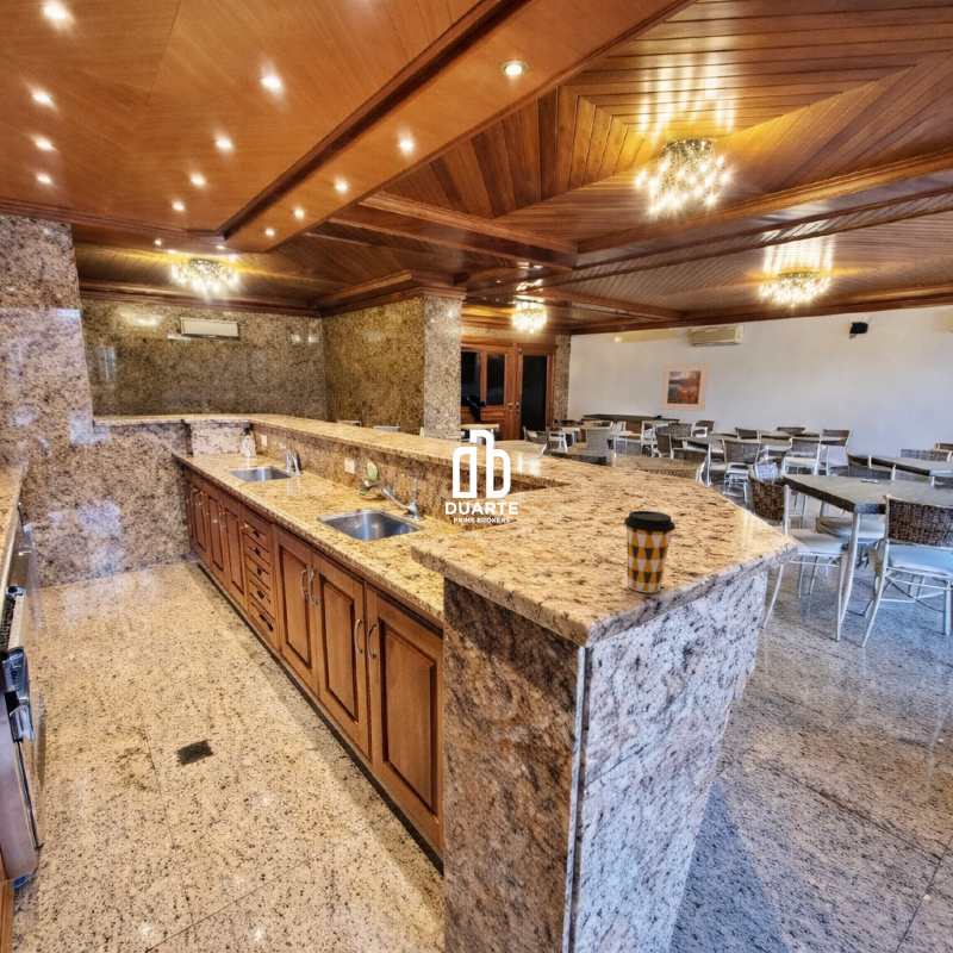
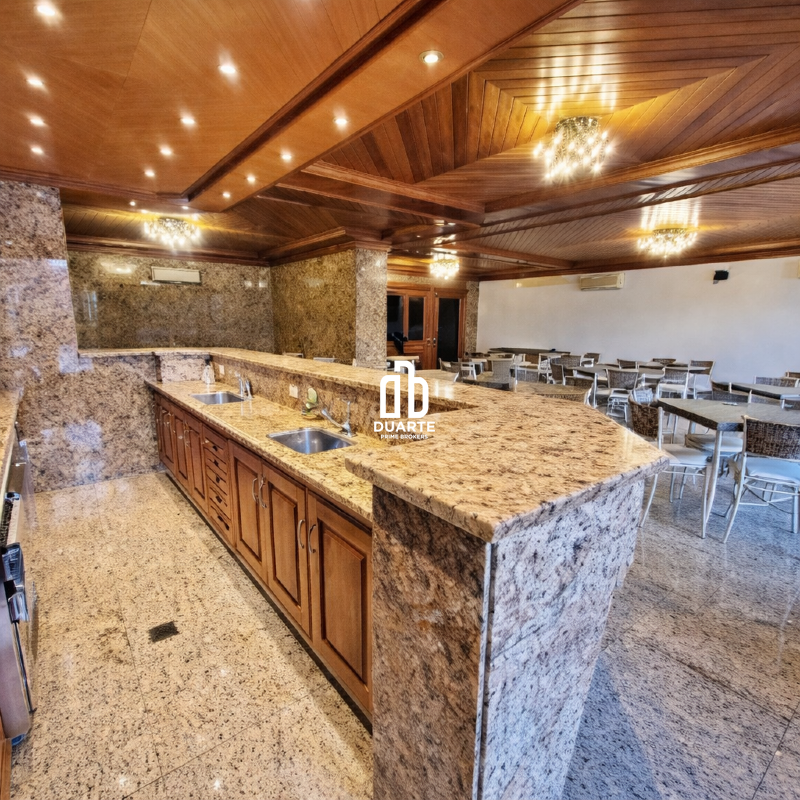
- coffee cup (647, 550)
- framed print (684, 387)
